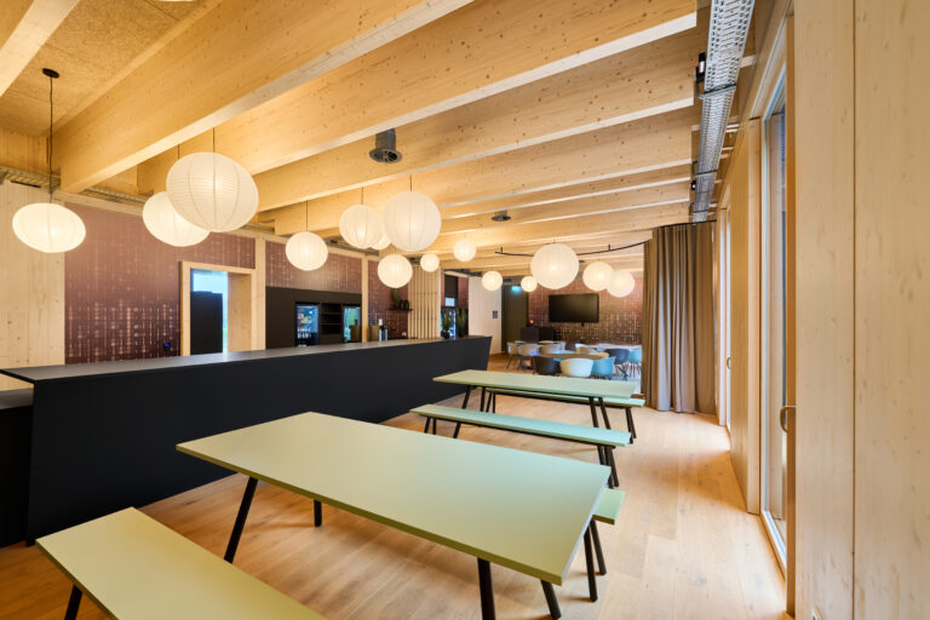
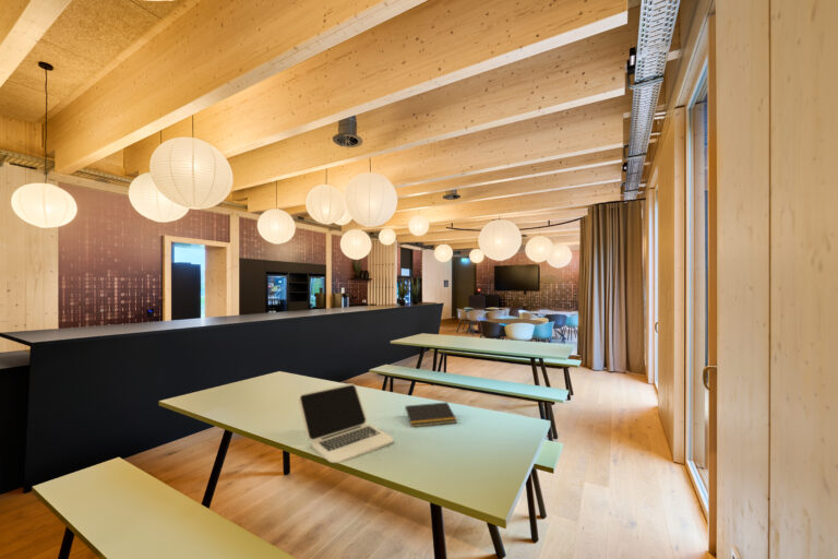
+ laptop (345, 417)
+ notepad (430, 414)
